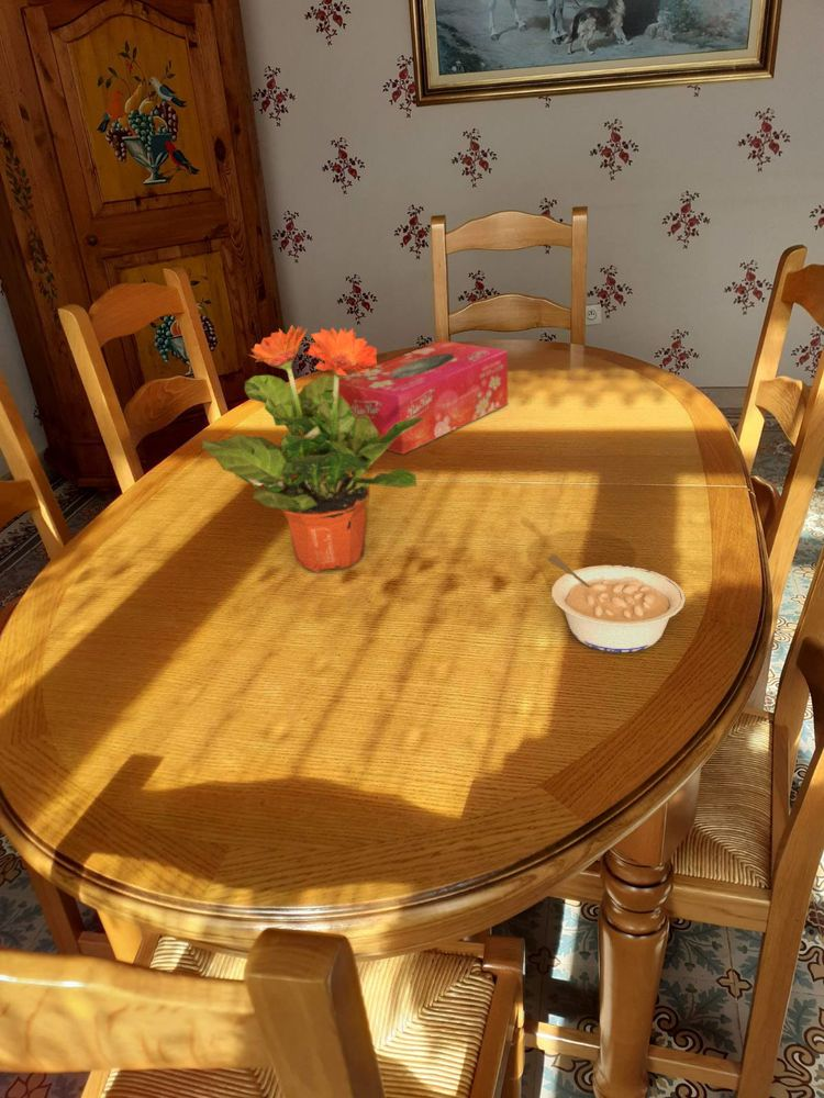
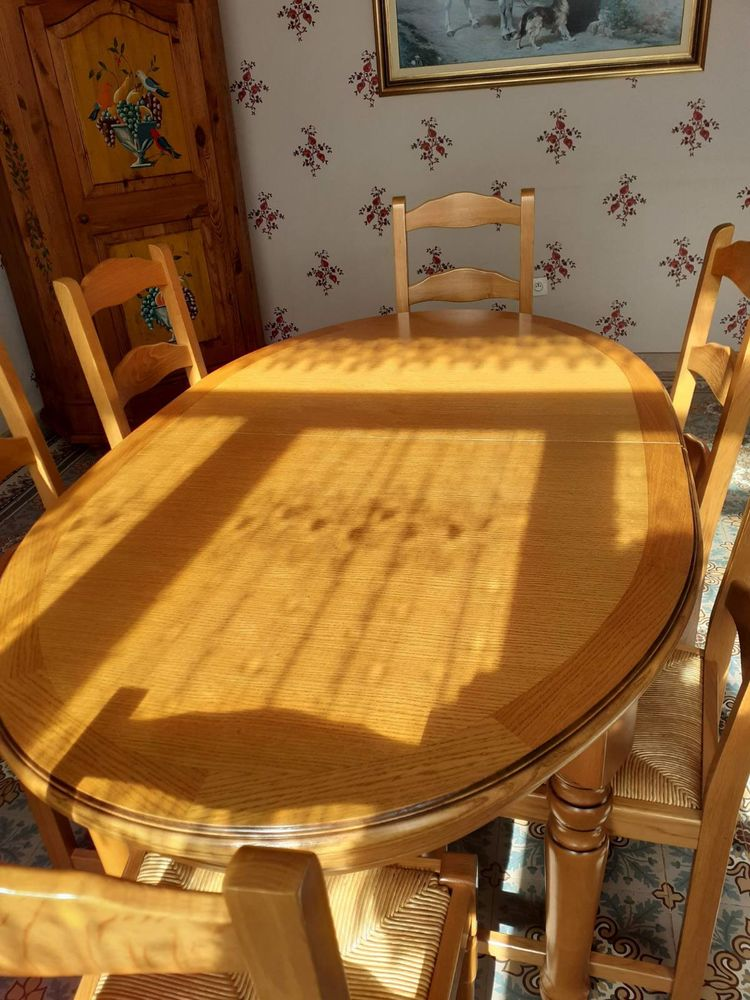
- legume (611, 607)
- potted plant (319, 447)
- tissue box (423, 393)
